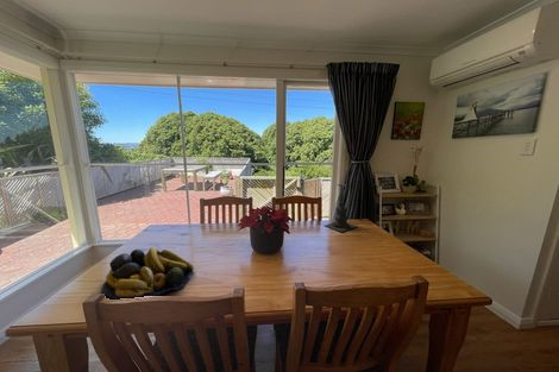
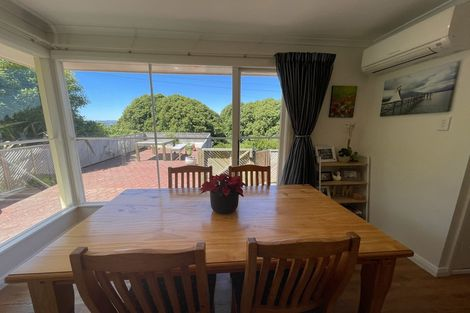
- candle holder (341, 202)
- fruit bowl (149, 264)
